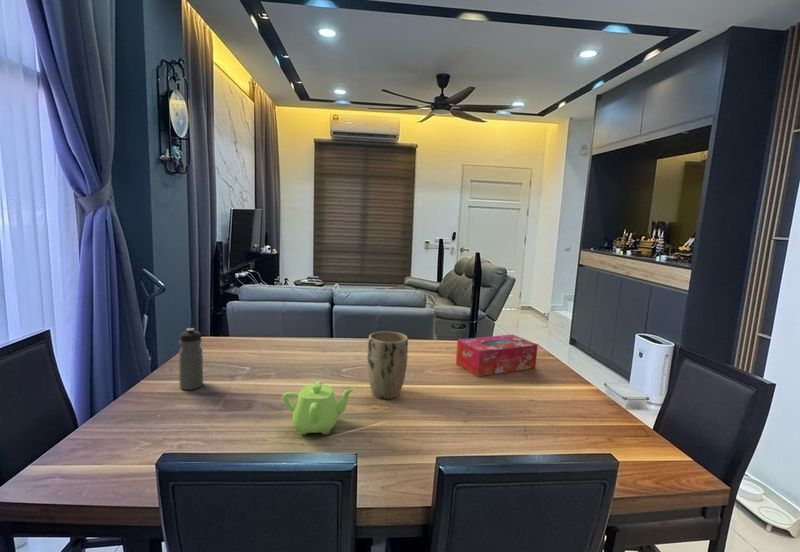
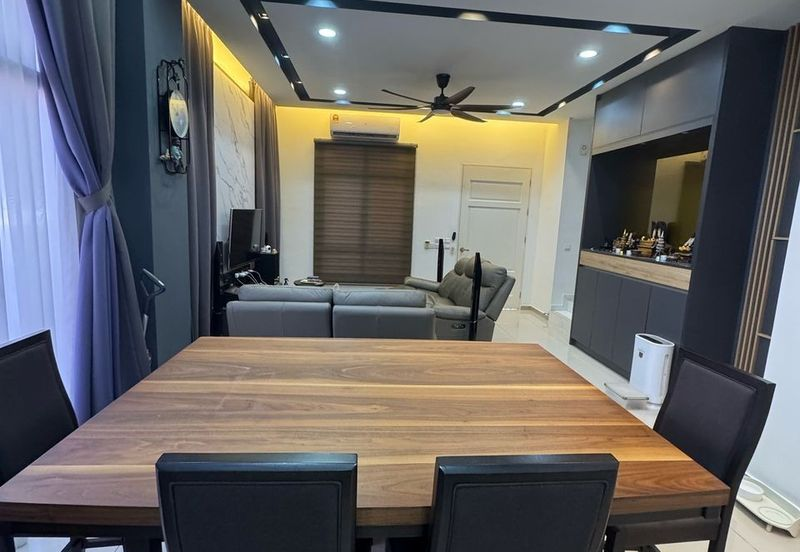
- plant pot (386, 365)
- teapot (319, 406)
- tissue box (496, 353)
- water bottle (190, 357)
